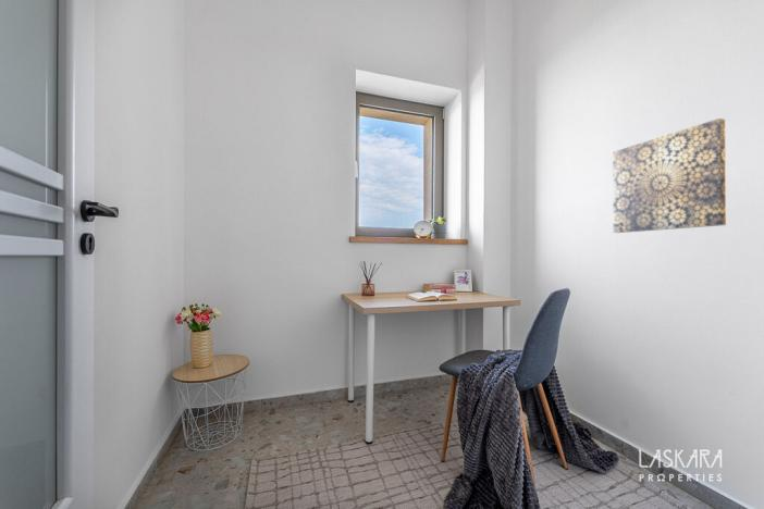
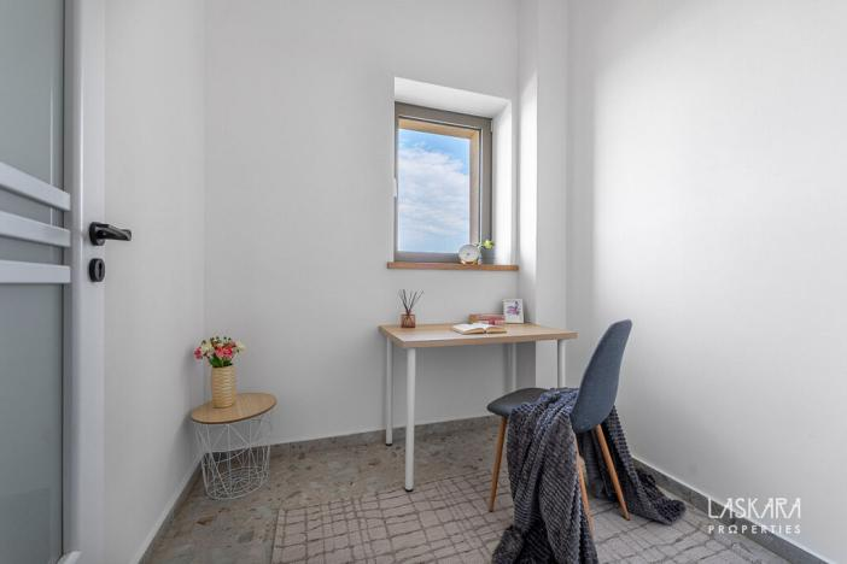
- wall art (662, 183)
